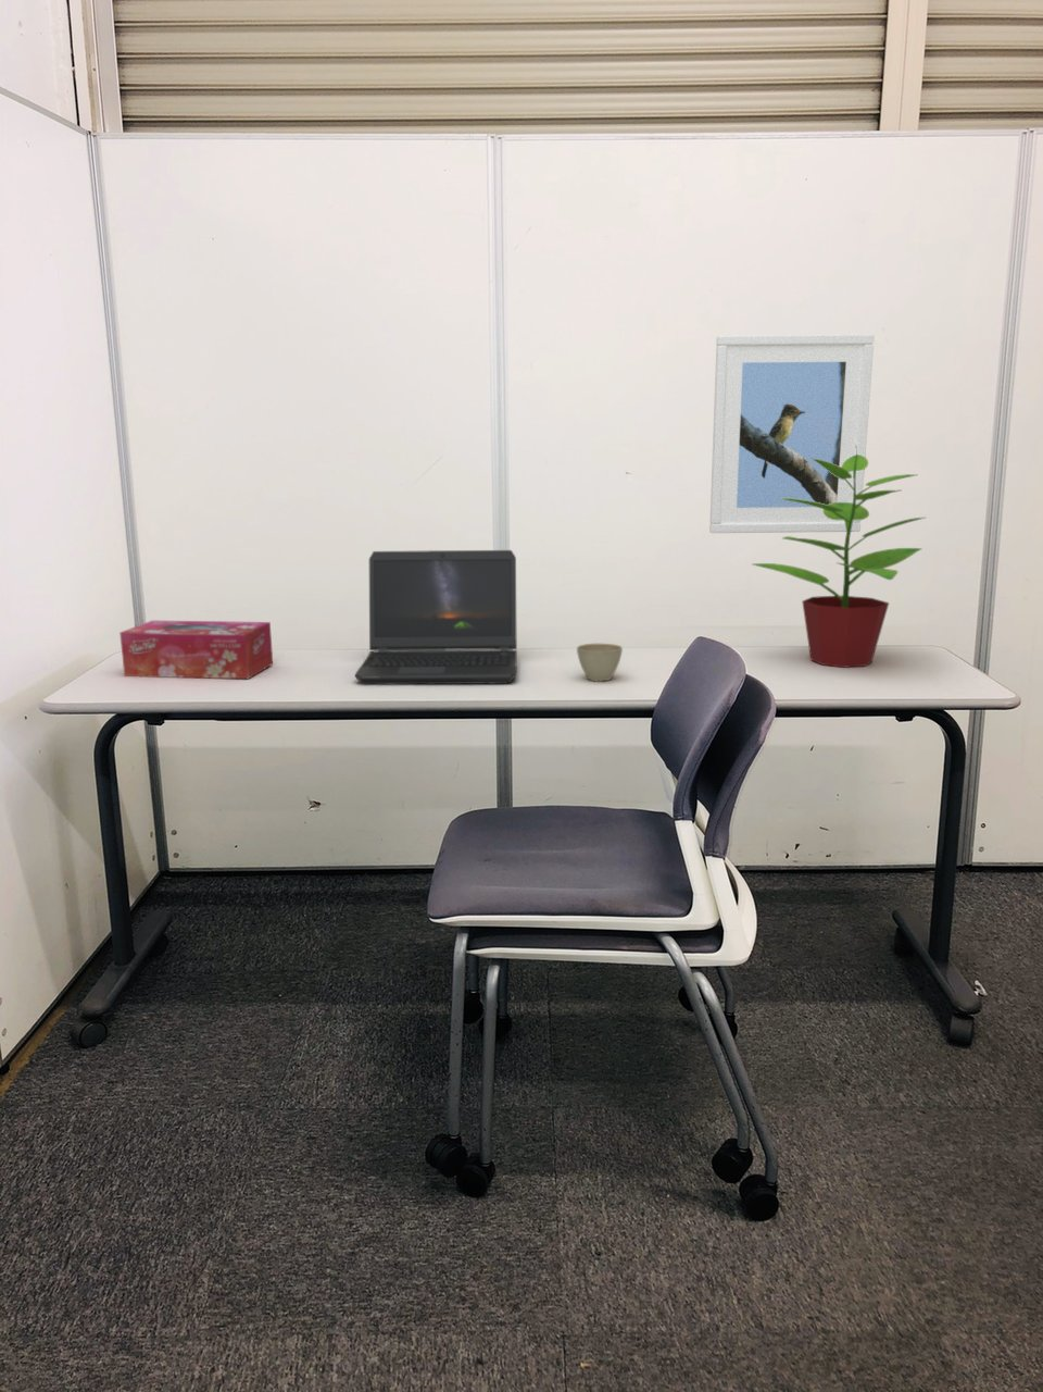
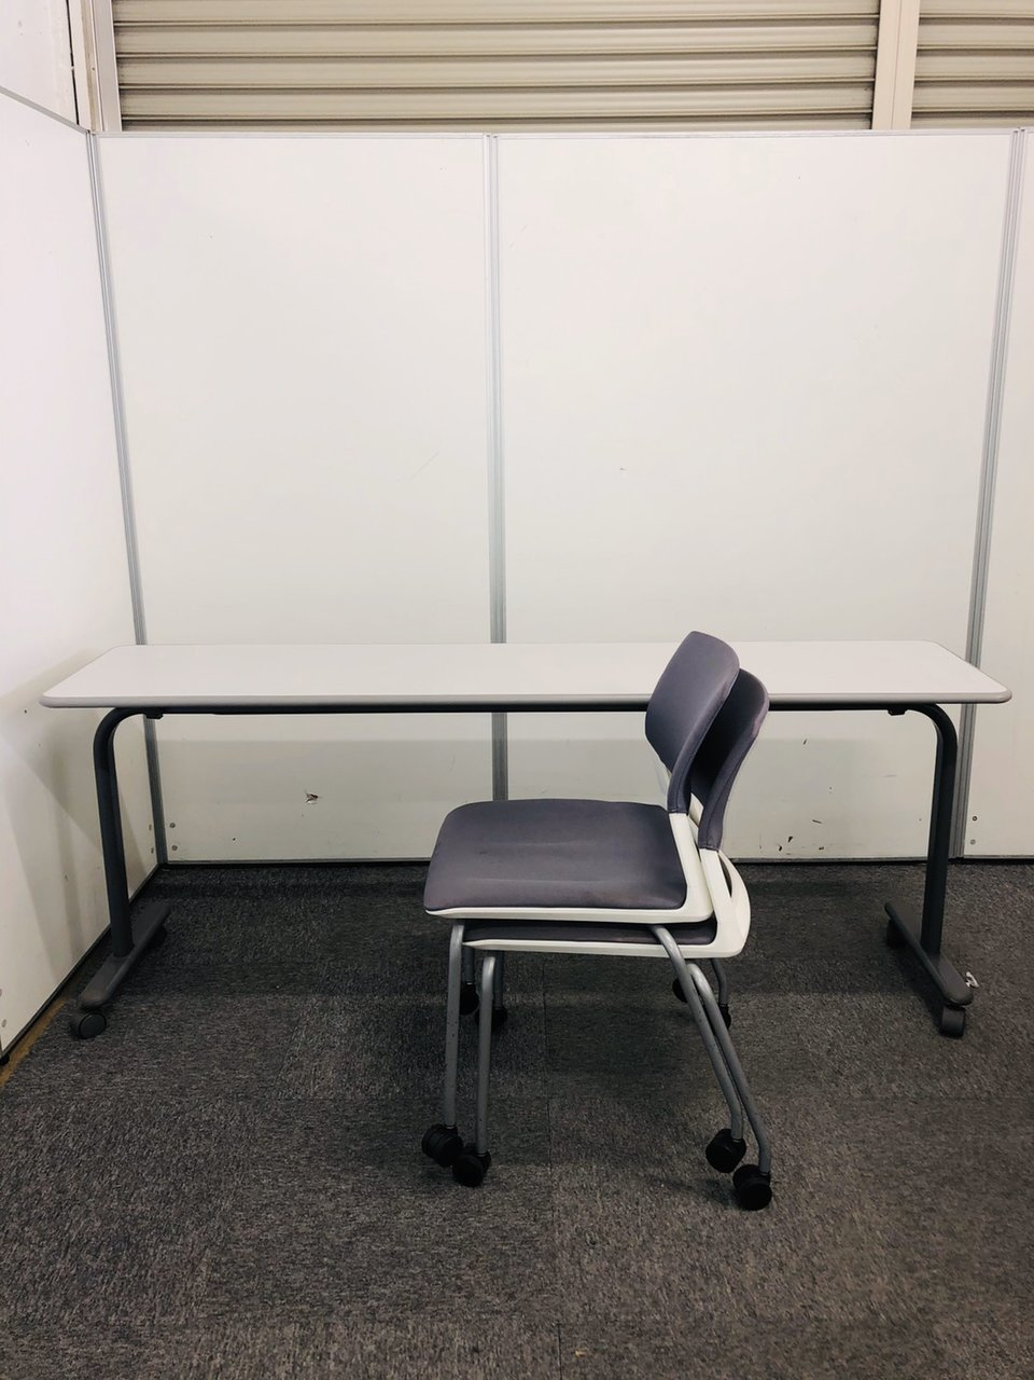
- flower pot (598, 662)
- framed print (790, 435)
- laptop computer (439, 615)
- potted plant (853, 559)
- tissue box (197, 648)
